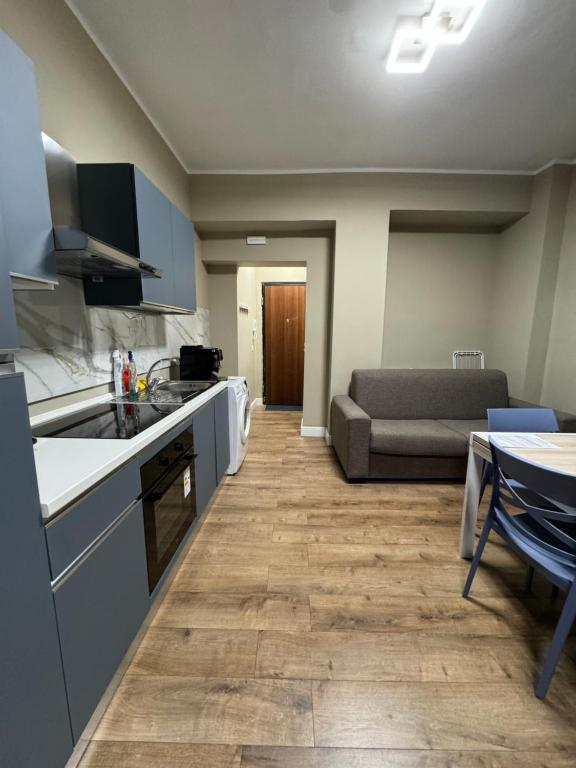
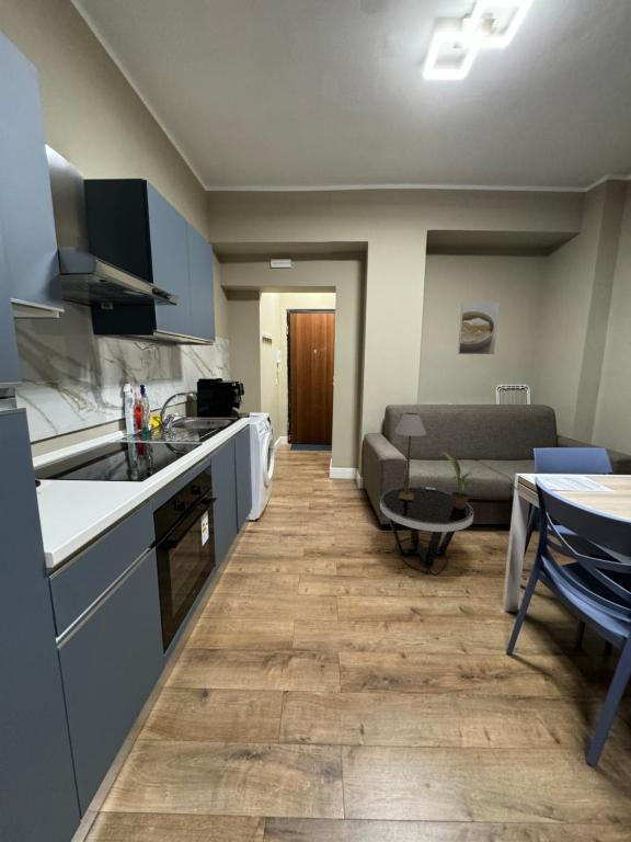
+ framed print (478, 329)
+ side table (423, 527)
+ table lamp (409, 455)
+ potted plant (458, 480)
